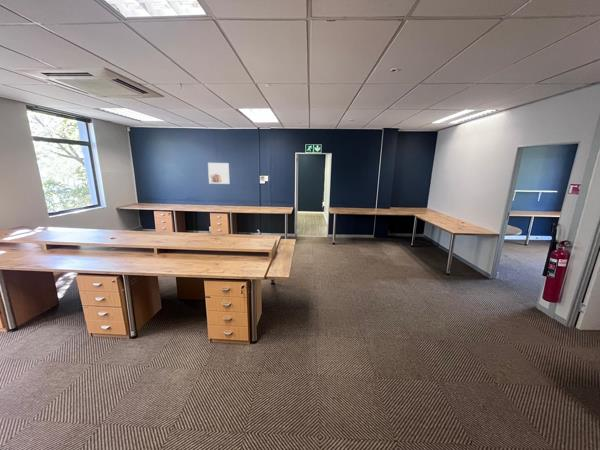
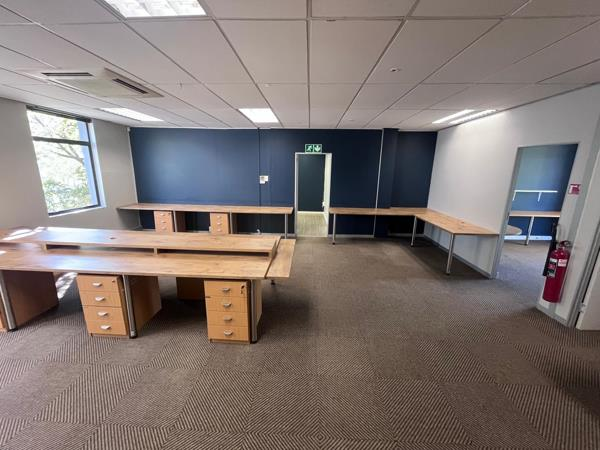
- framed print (218, 173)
